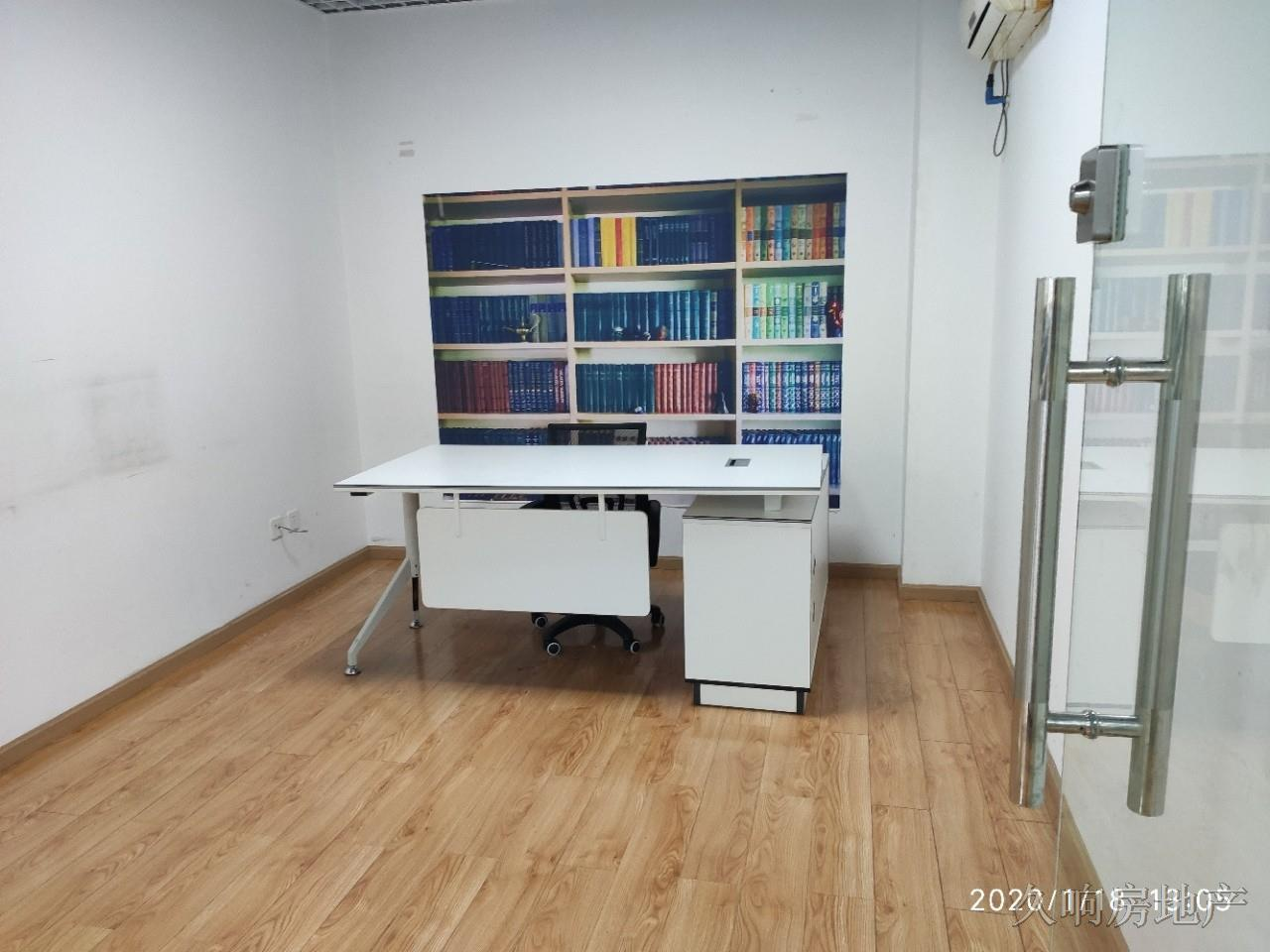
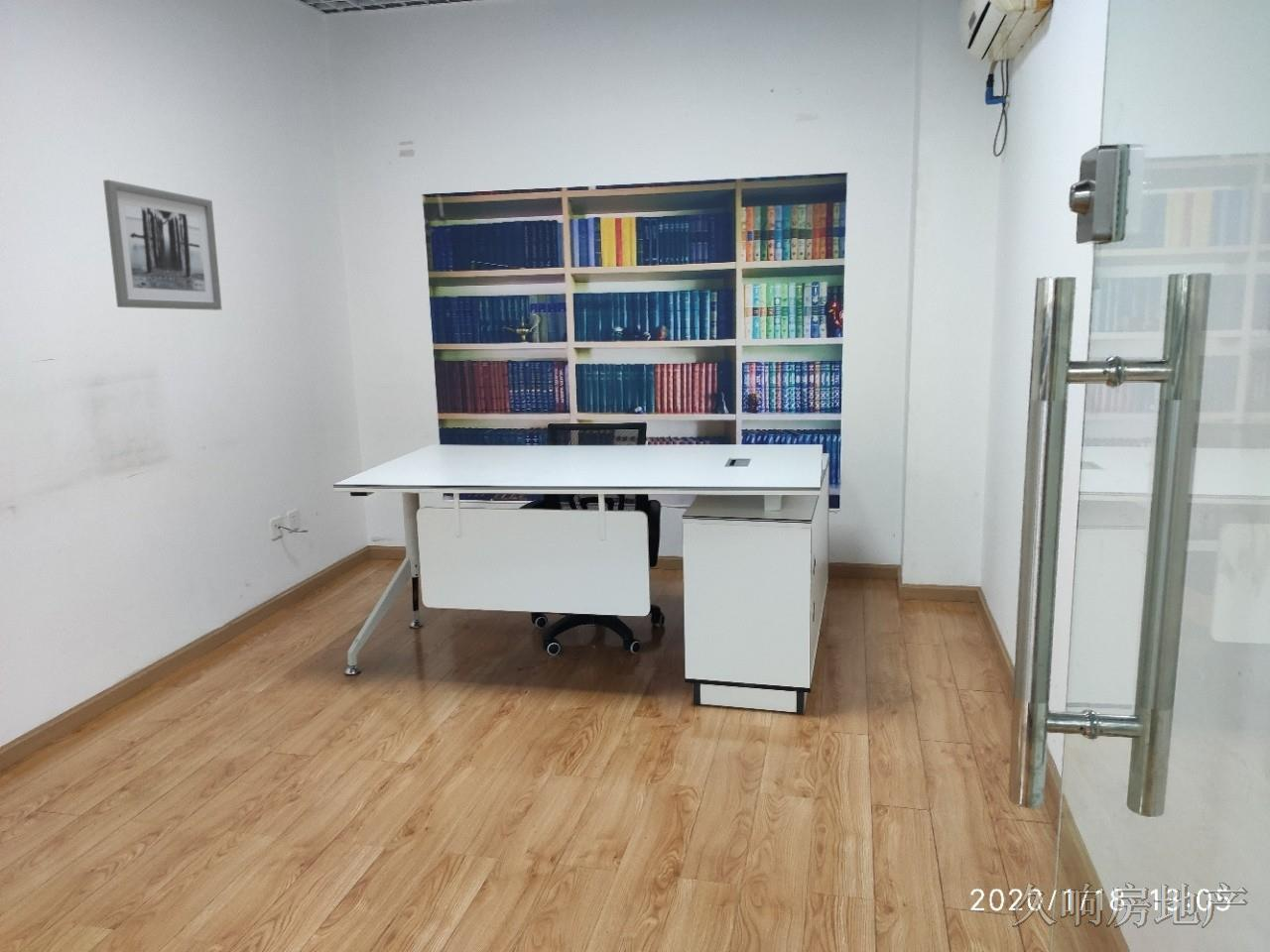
+ wall art (168, 250)
